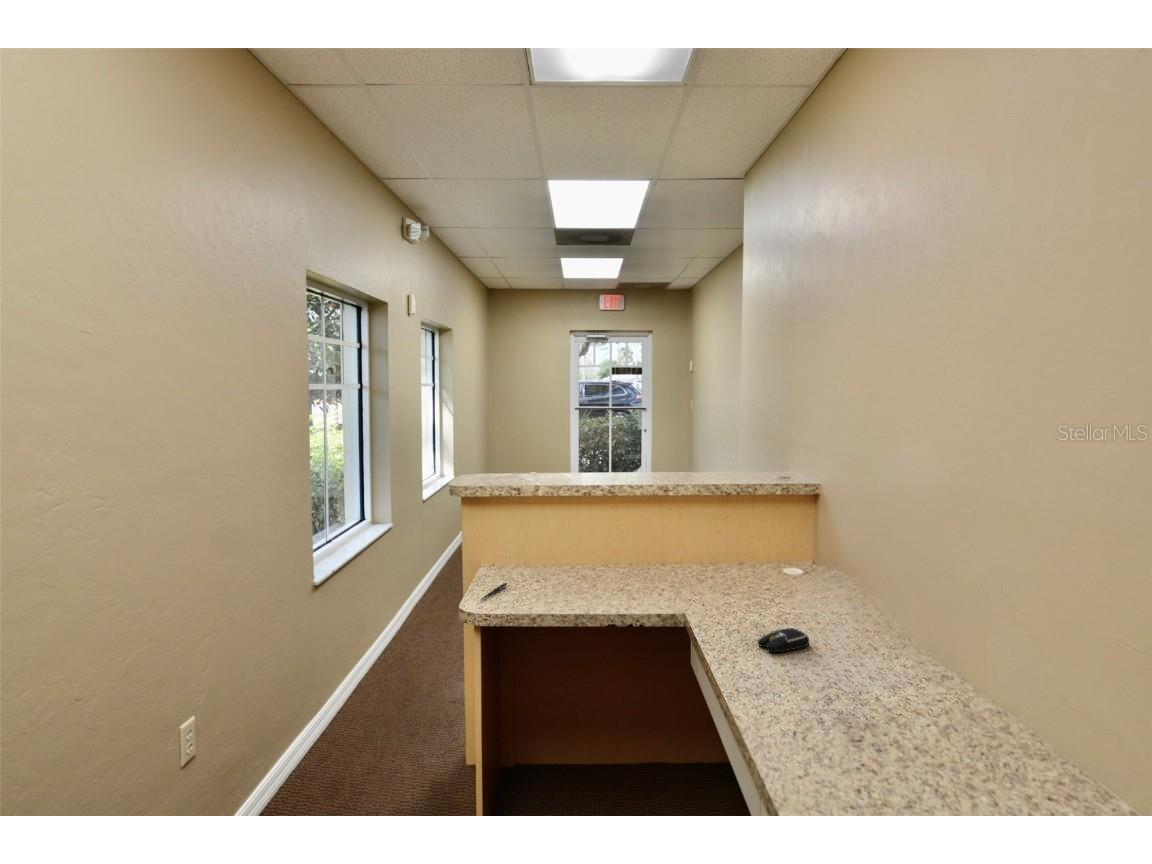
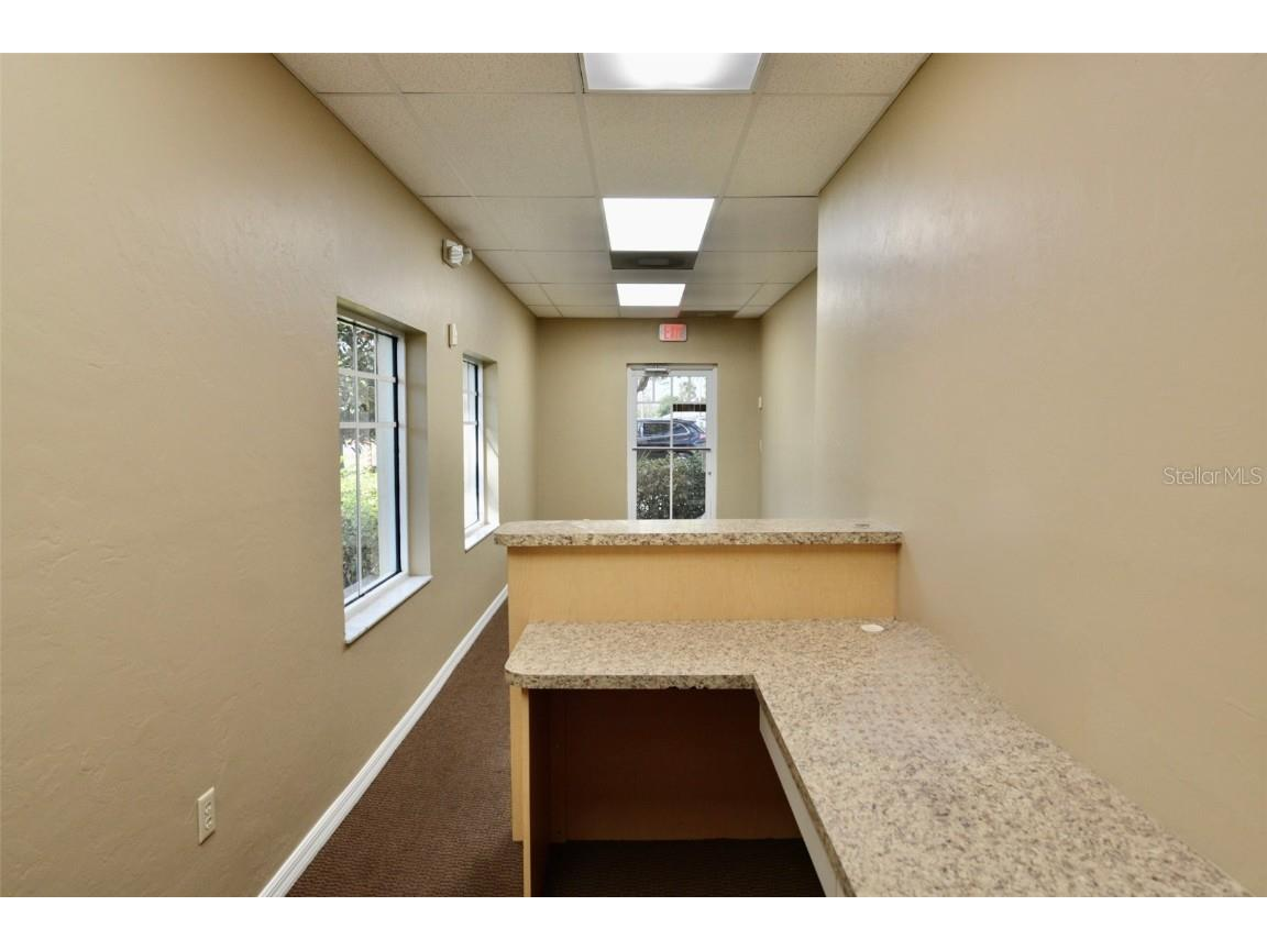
- computer mouse (784, 638)
- pen (494, 590)
